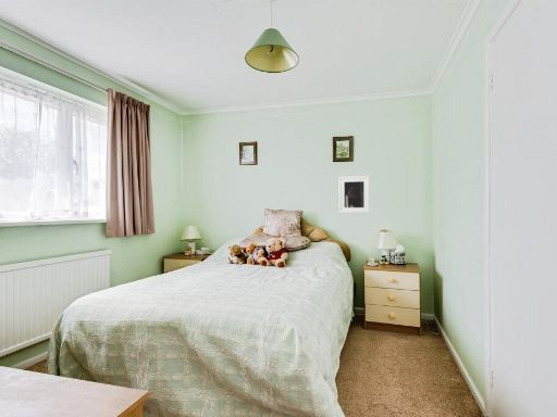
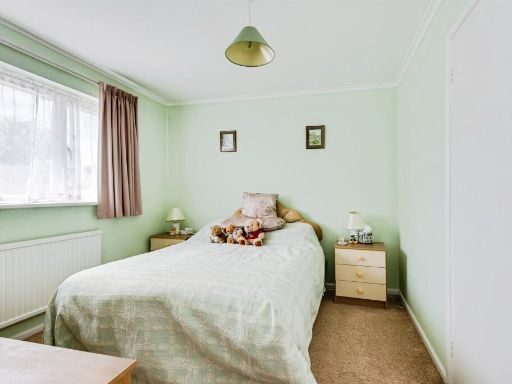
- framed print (354, 194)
